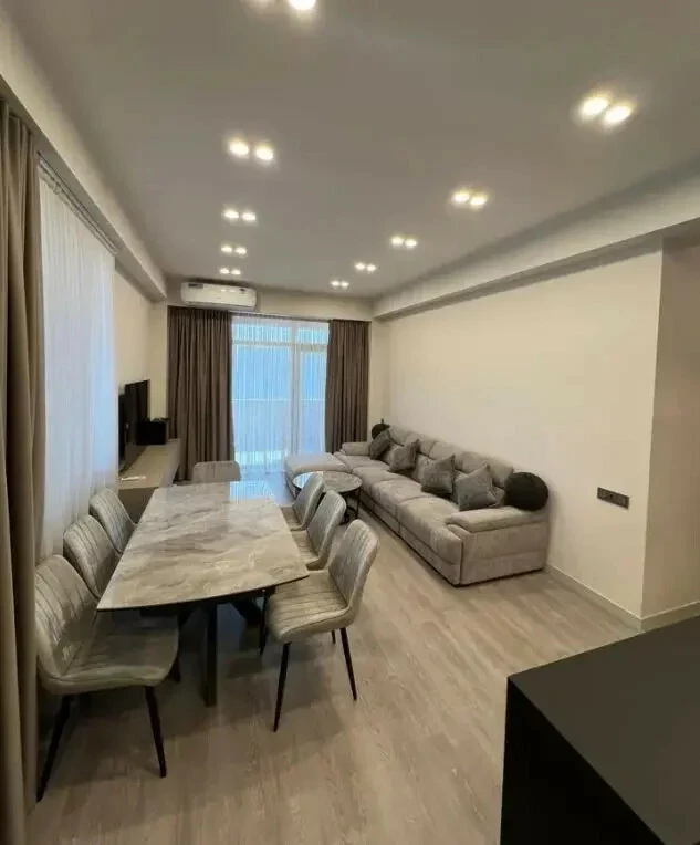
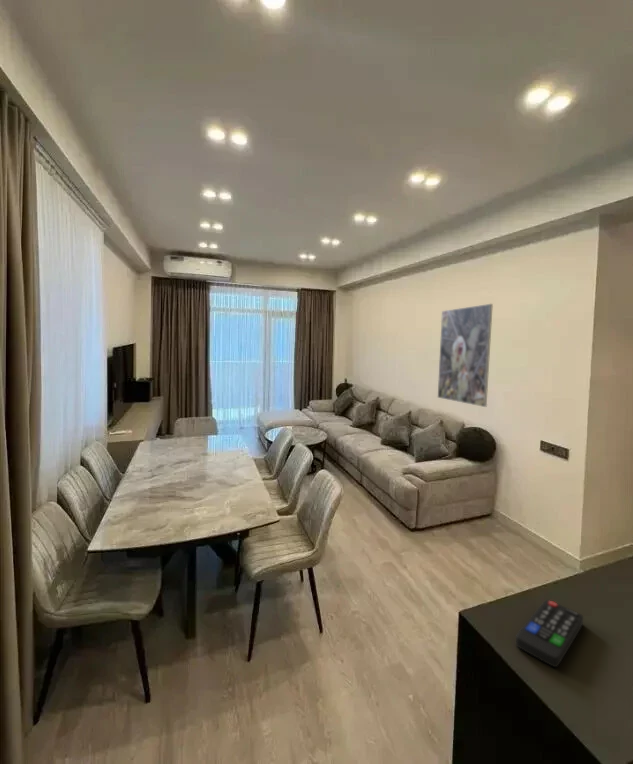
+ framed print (462, 355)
+ remote control (550, 629)
